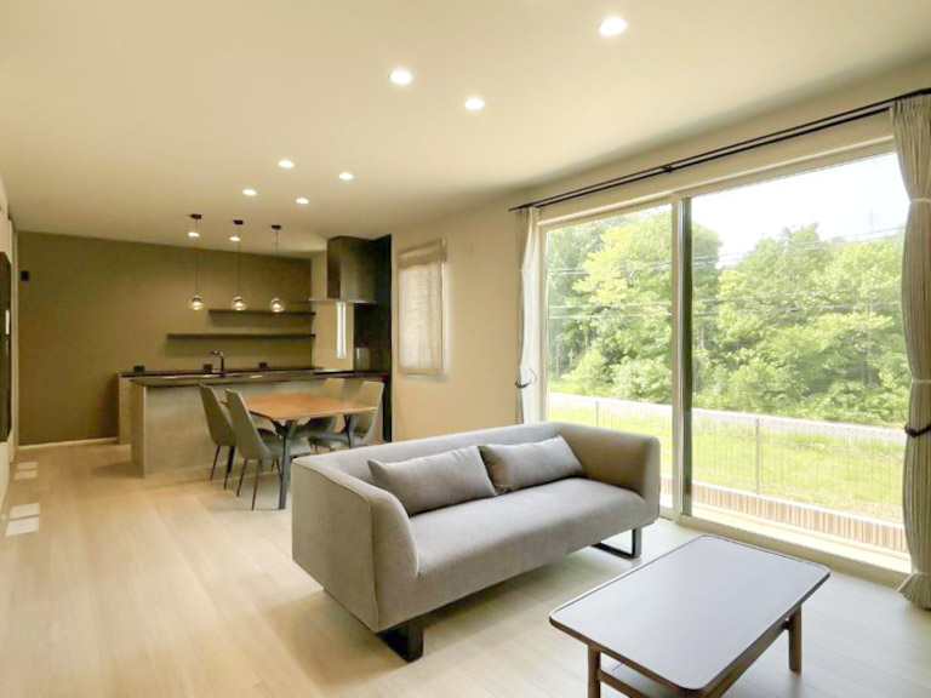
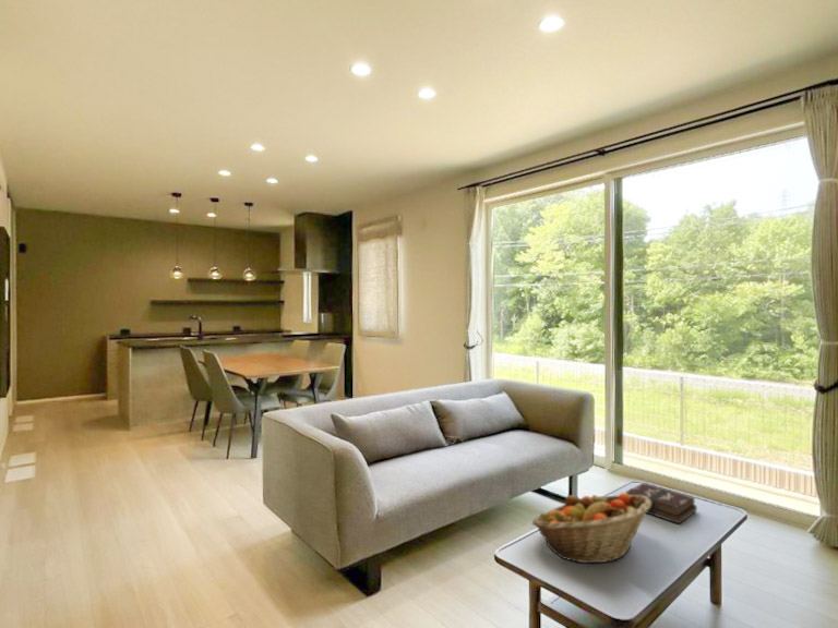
+ hardback book (659, 500)
+ fruit basket (591, 520)
